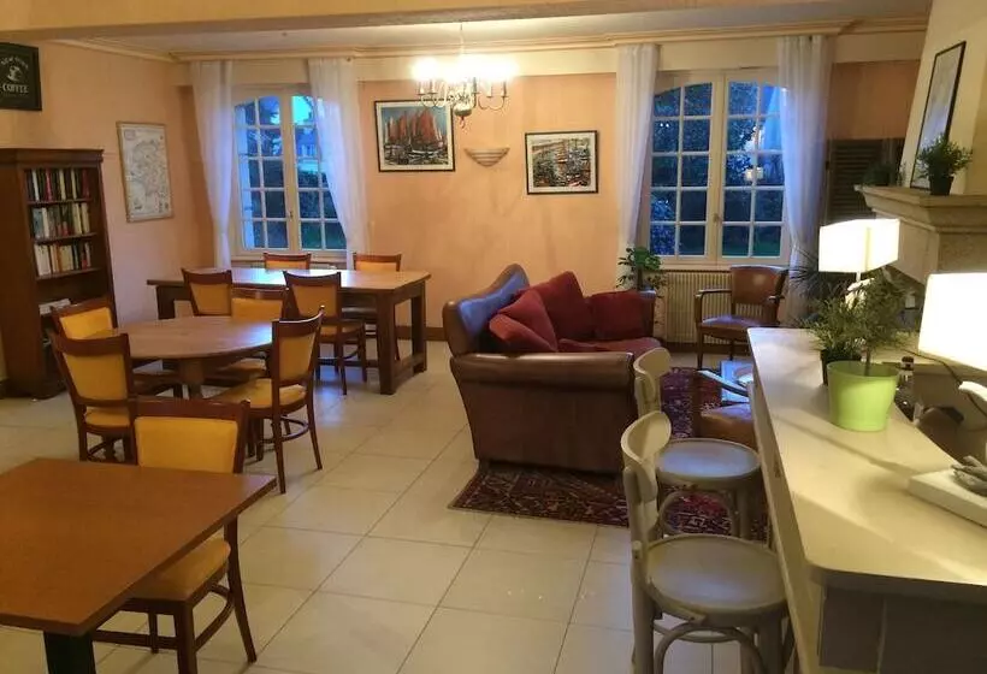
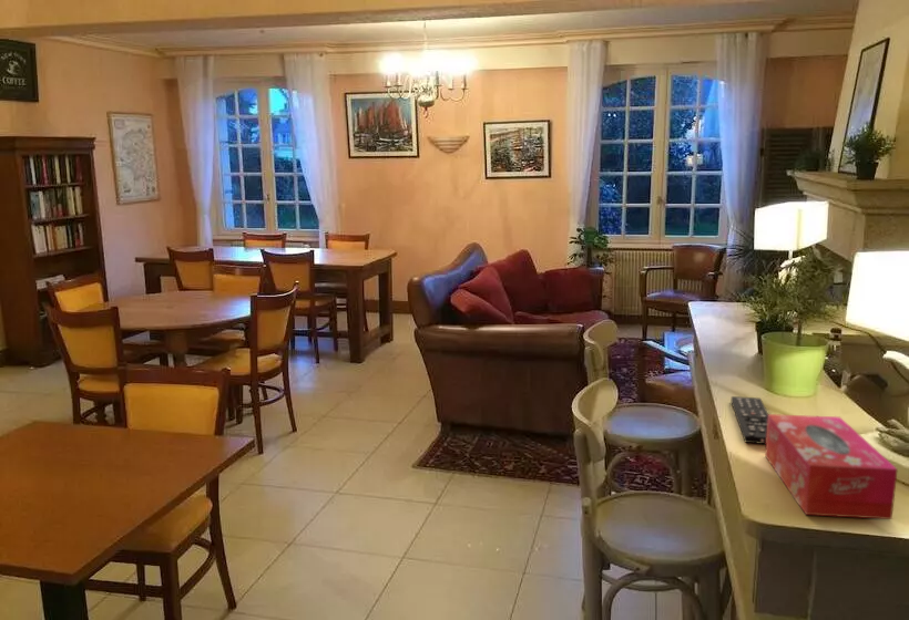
+ remote control (753, 417)
+ tissue box (824, 462)
